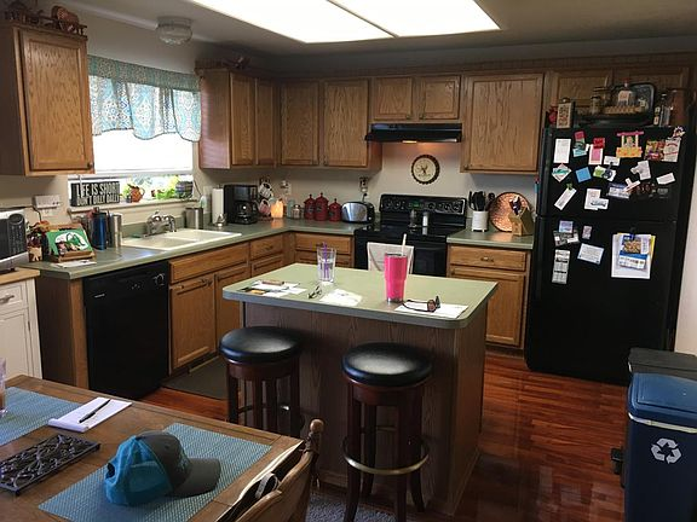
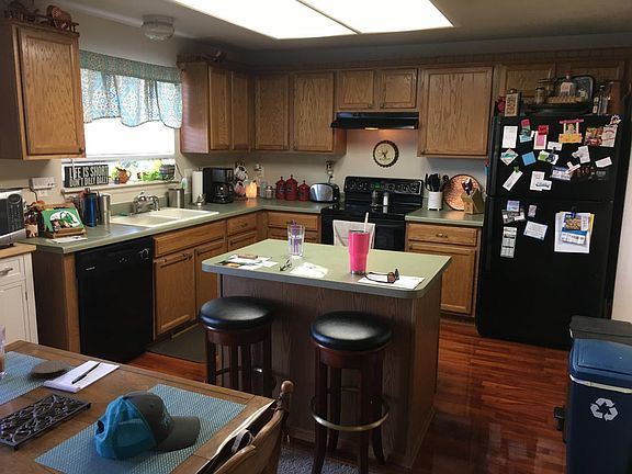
+ coaster (50, 368)
